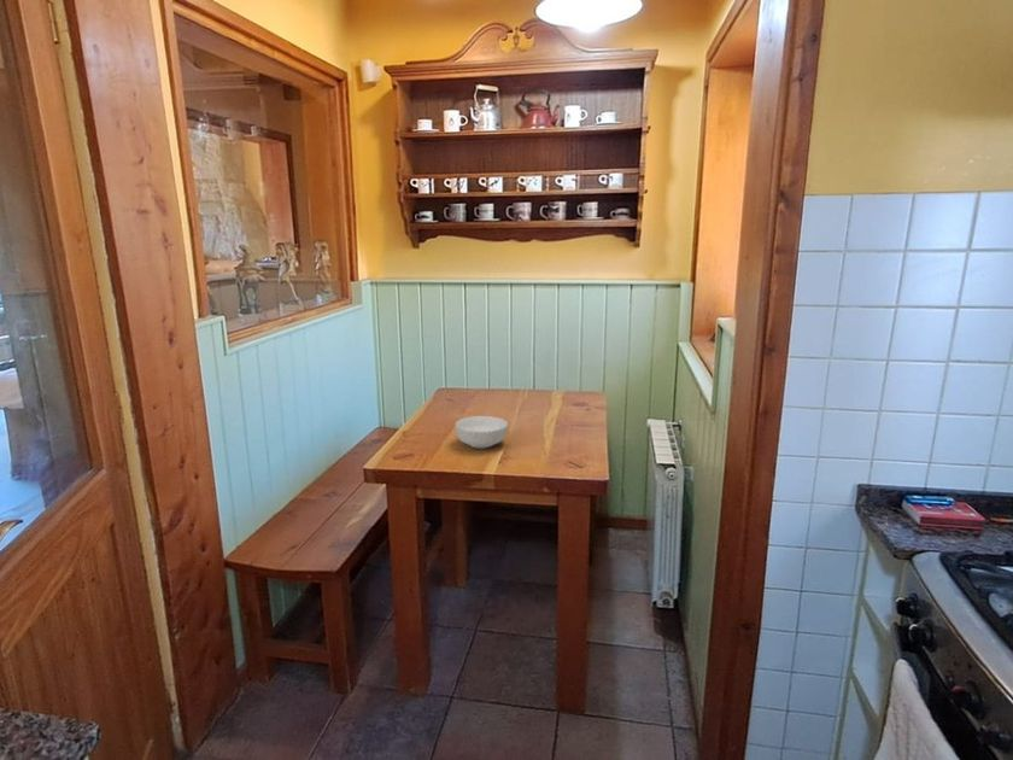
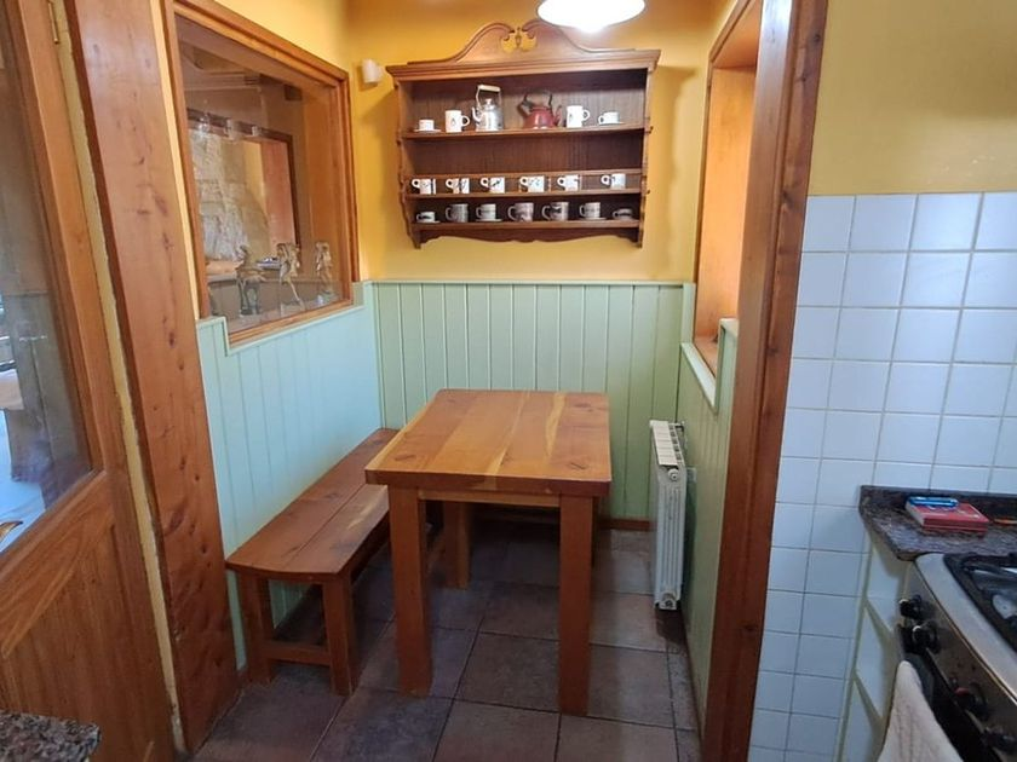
- cereal bowl (481, 433)
